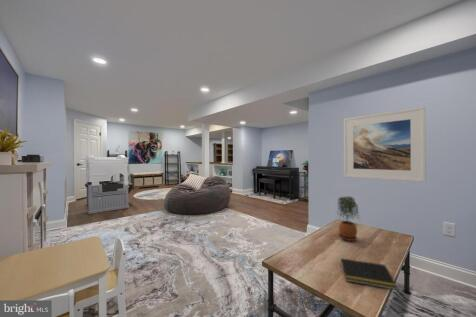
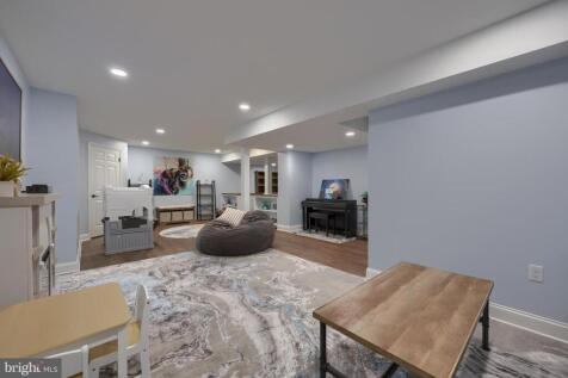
- notepad (366, 272)
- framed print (379, 146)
- potted plant (349, 217)
